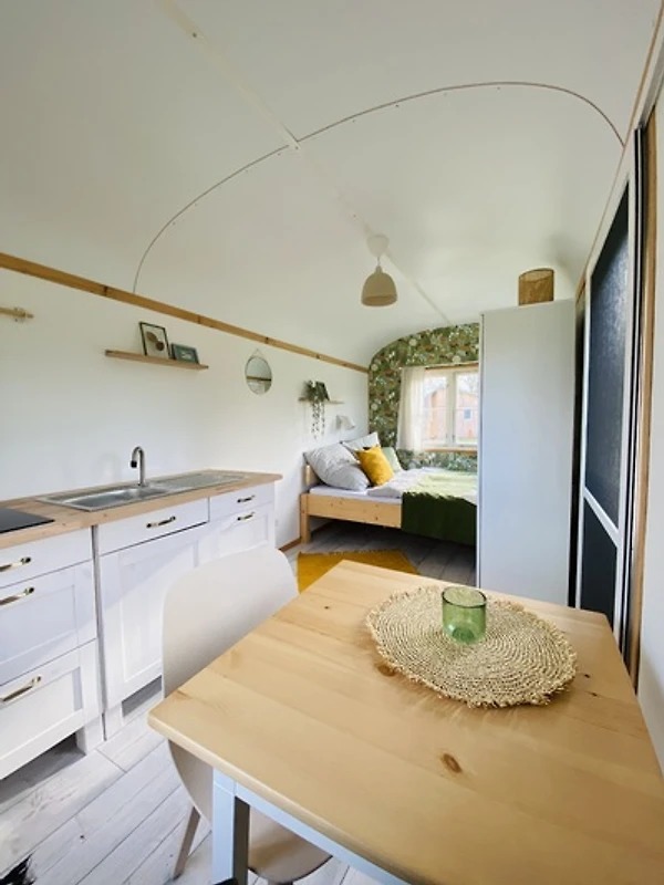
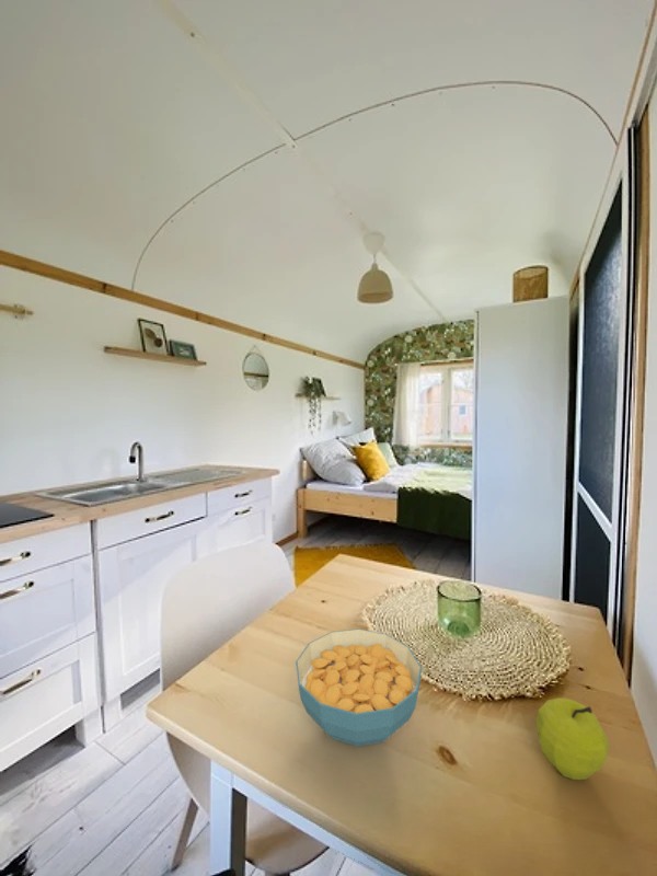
+ fruit (570, 731)
+ cereal bowl (358, 693)
